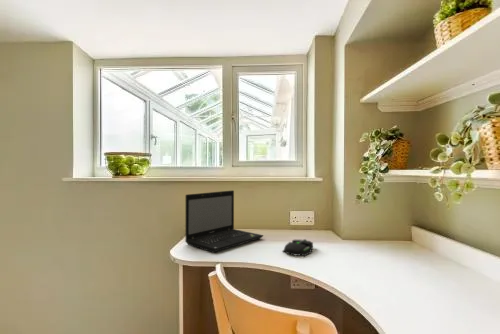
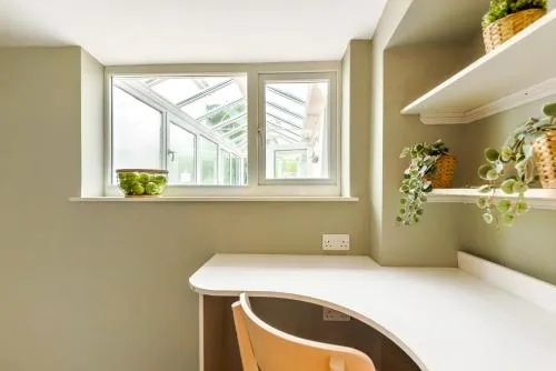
- laptop (225, 217)
- mouse (299, 245)
